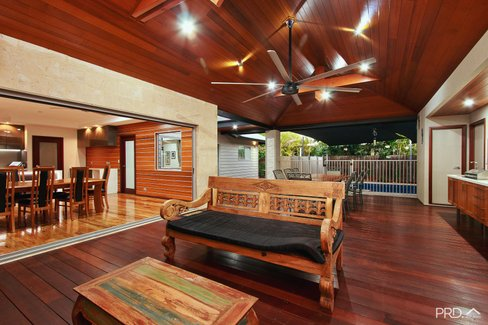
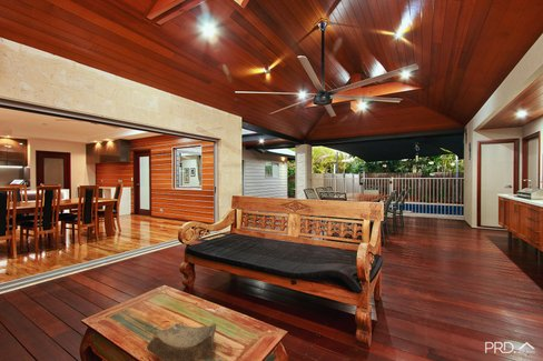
+ decorative bowl (187, 333)
